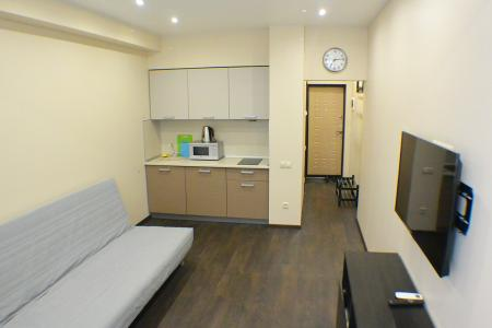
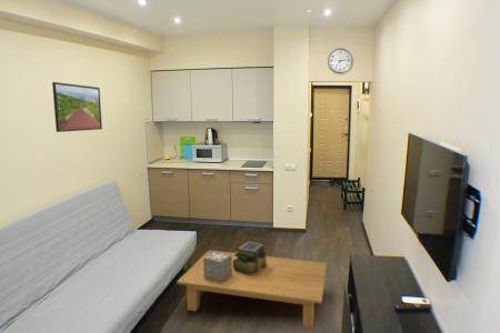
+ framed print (79, 108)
+ coffee table (256, 285)
+ stack of books (250, 256)
+ decorative box (218, 265)
